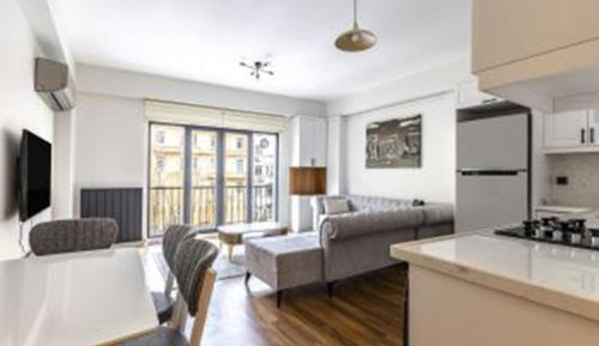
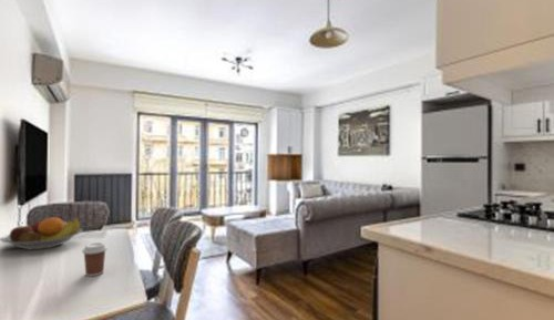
+ fruit bowl (43, 230)
+ coffee cup (94, 258)
